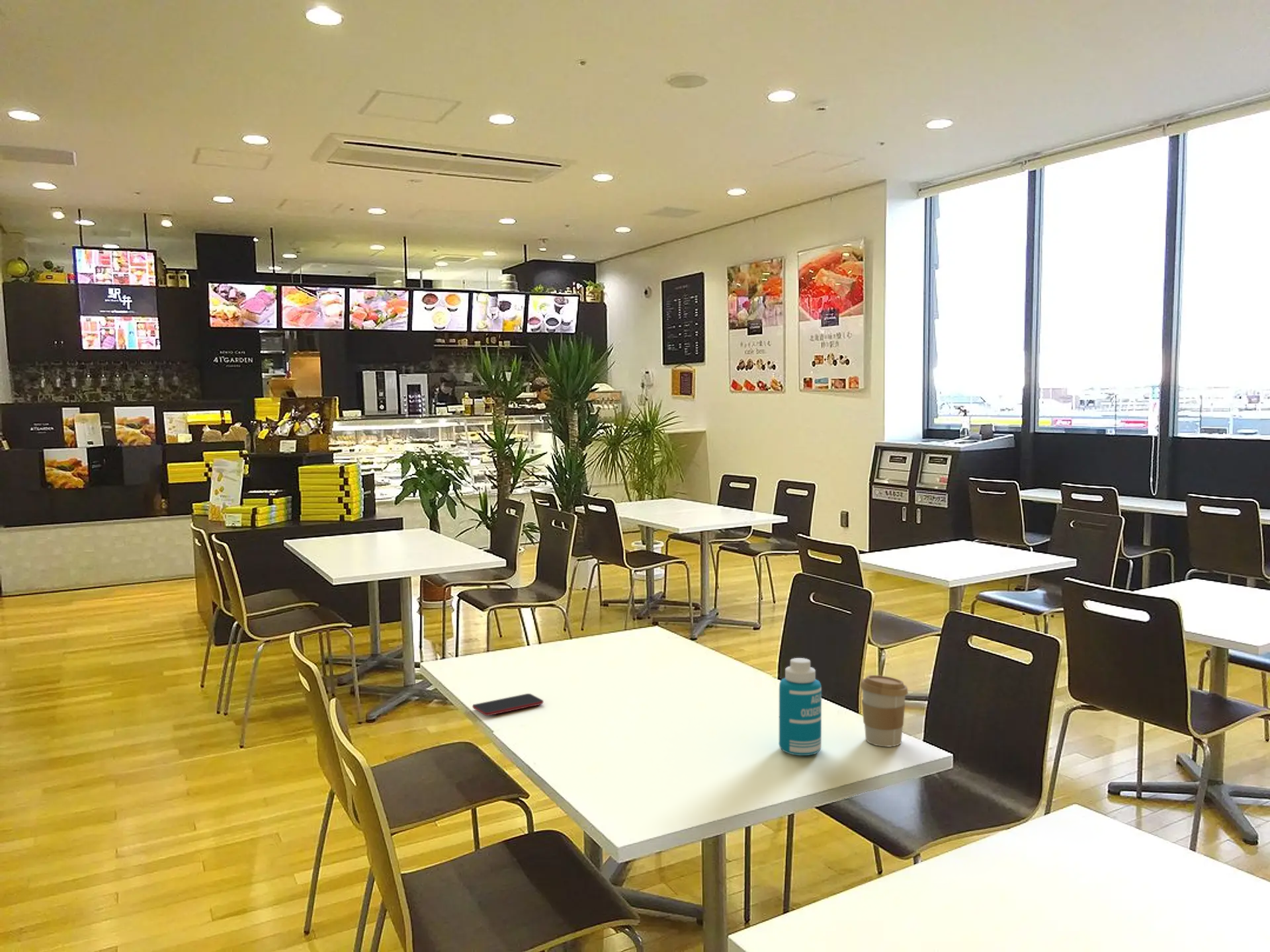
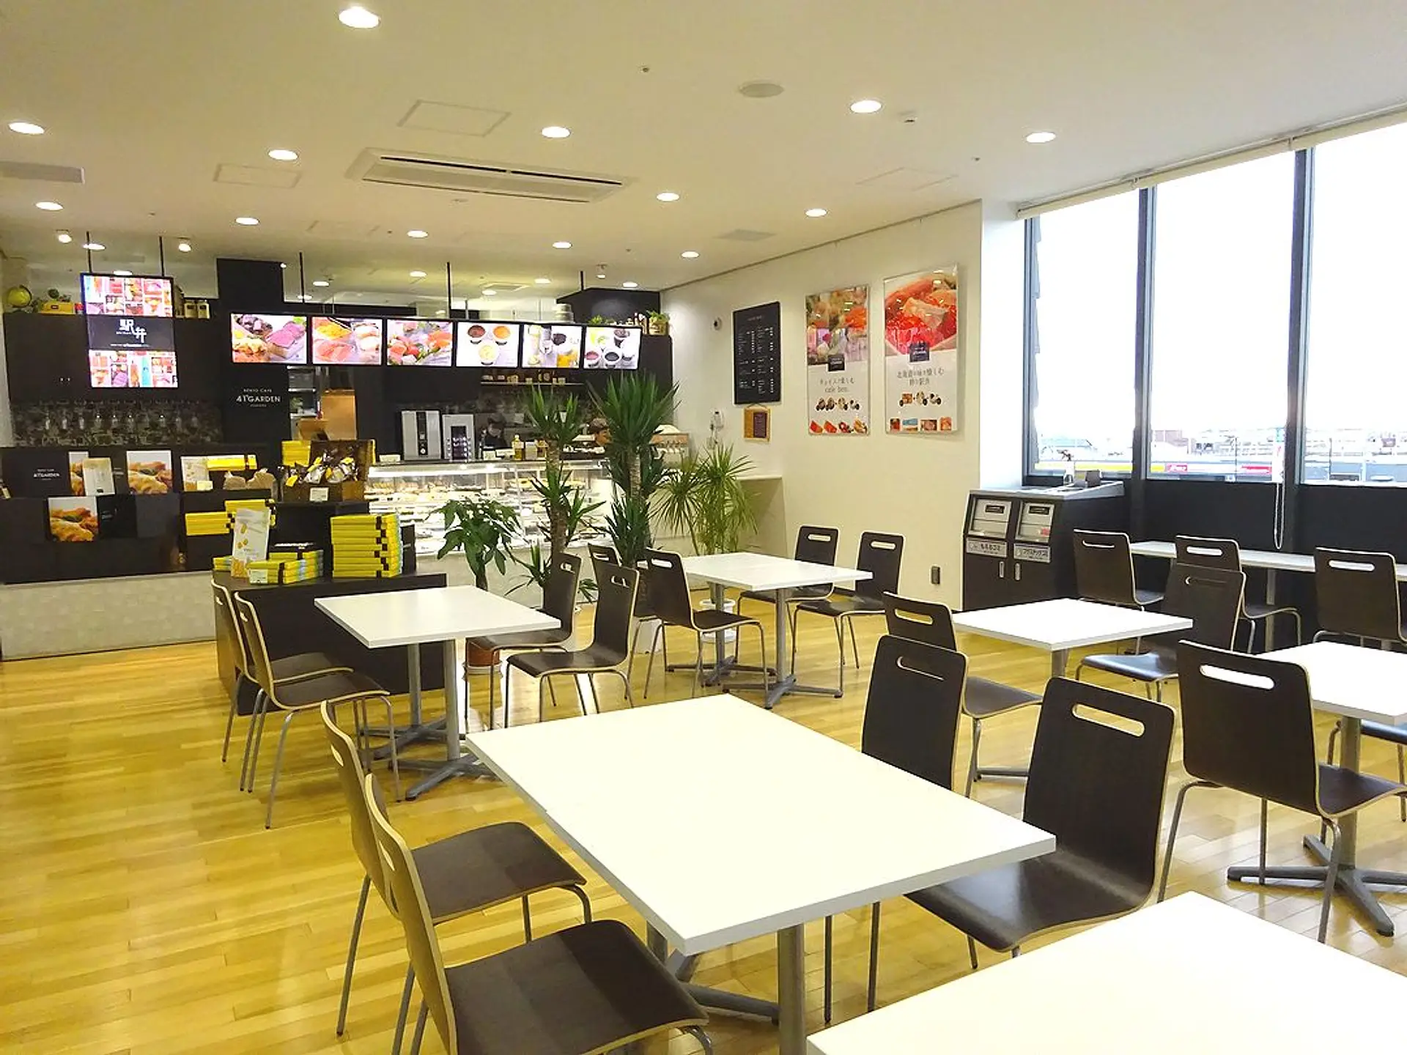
- coffee cup (883, 709)
- smartphone (508, 704)
- bottle (800, 705)
